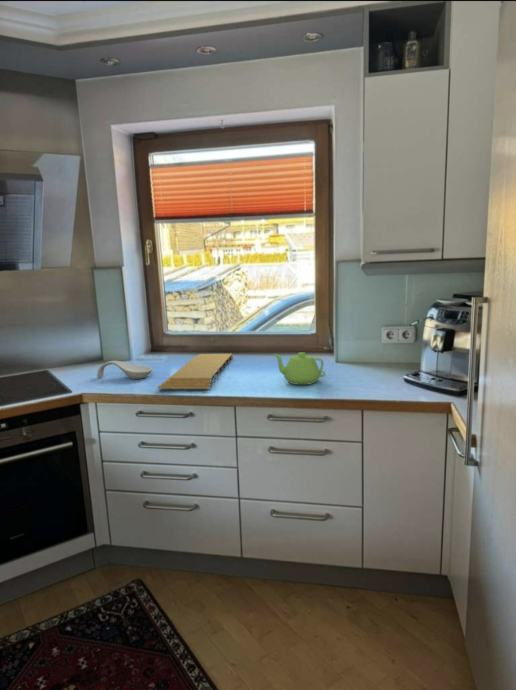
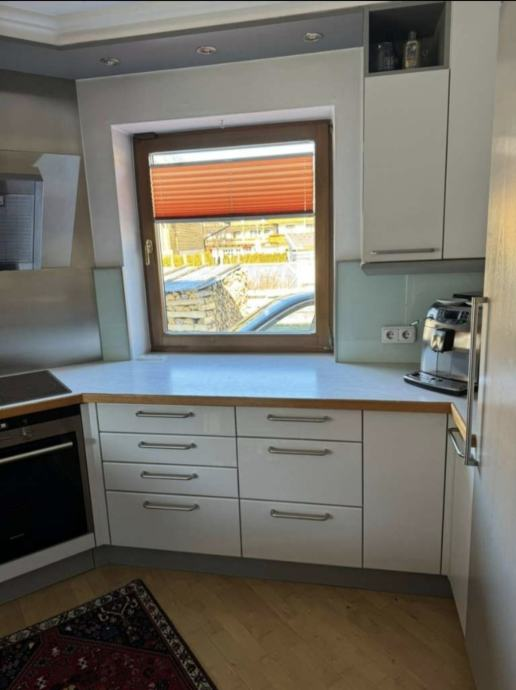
- spoon rest (124, 369)
- cutting board (200, 368)
- teapot (299, 367)
